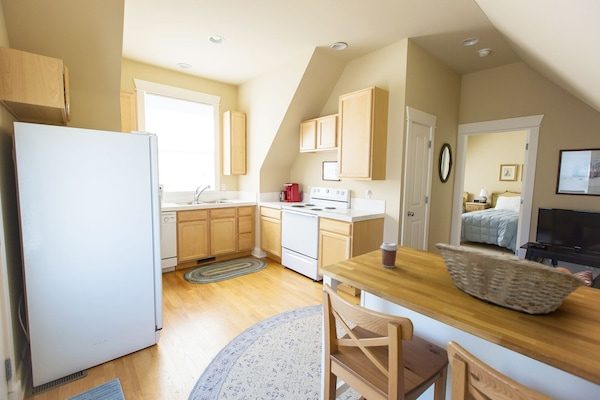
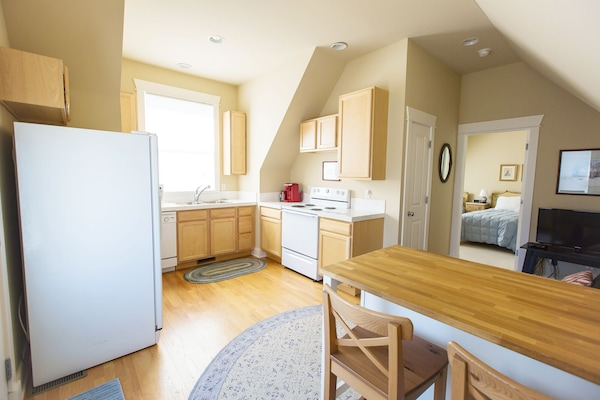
- fruit basket (498, 270)
- coffee cup (388, 254)
